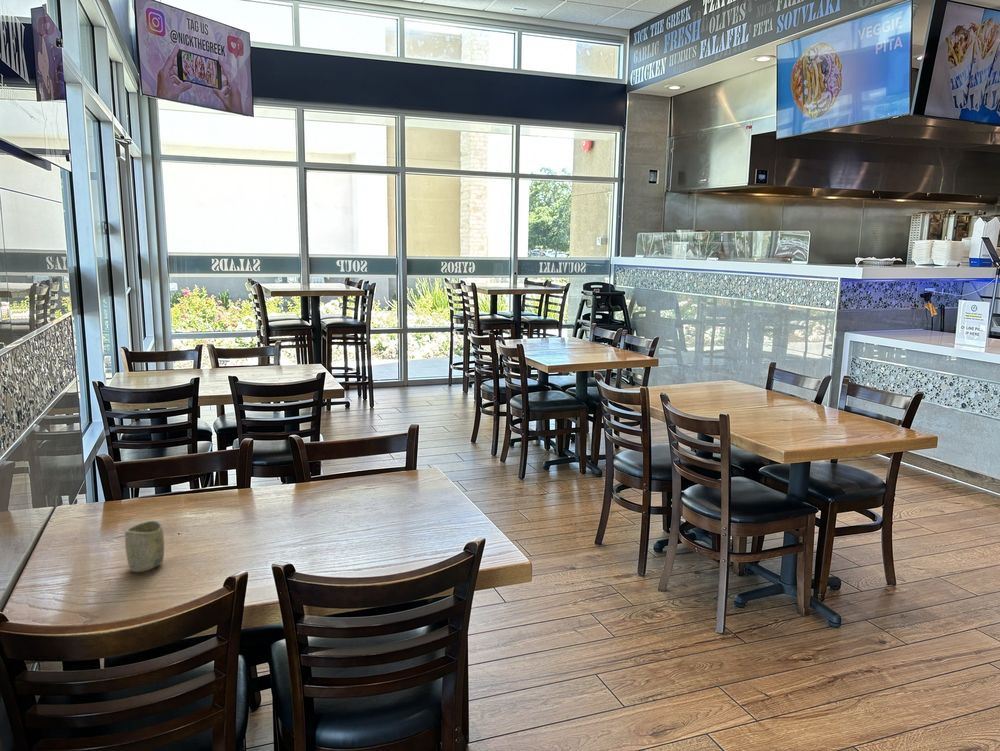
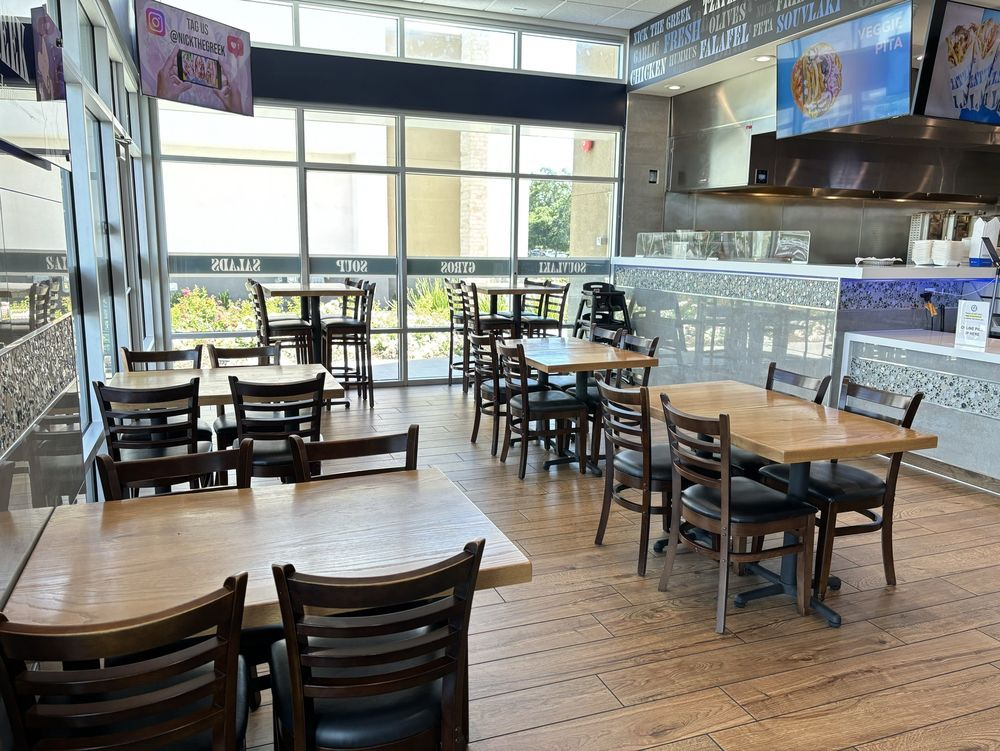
- cup (145, 546)
